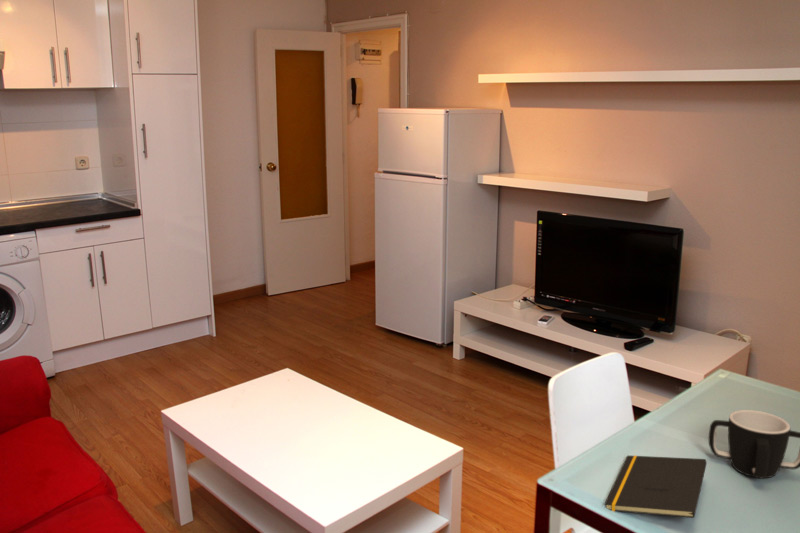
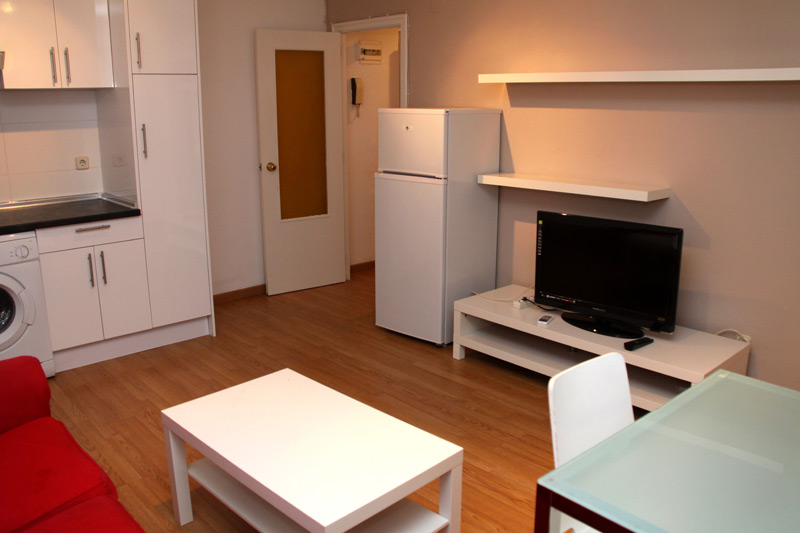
- mug (756, 445)
- notepad (657, 483)
